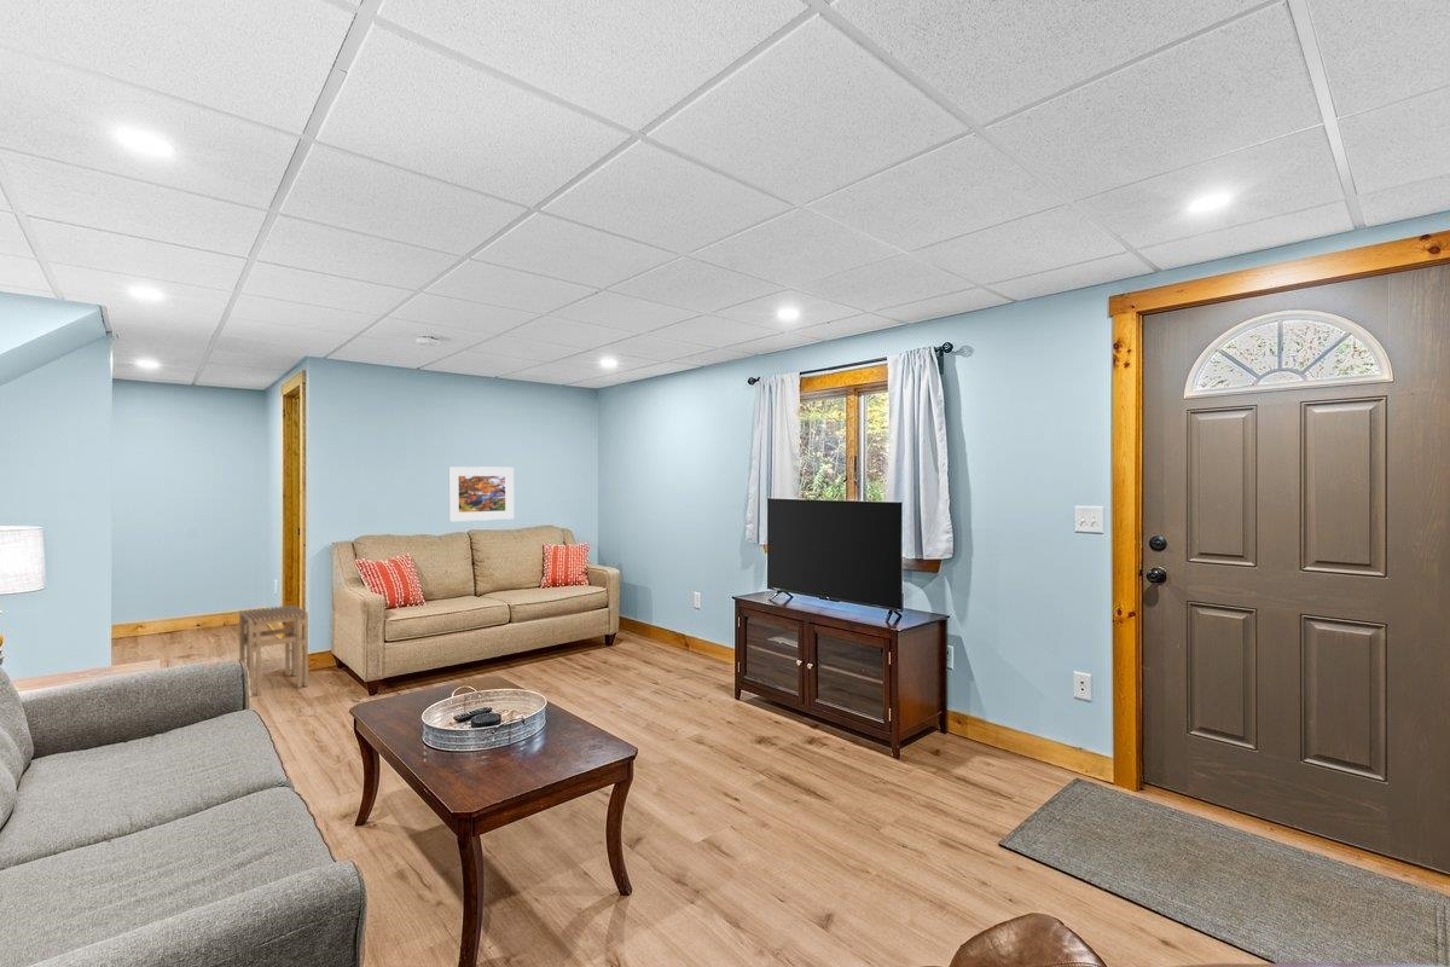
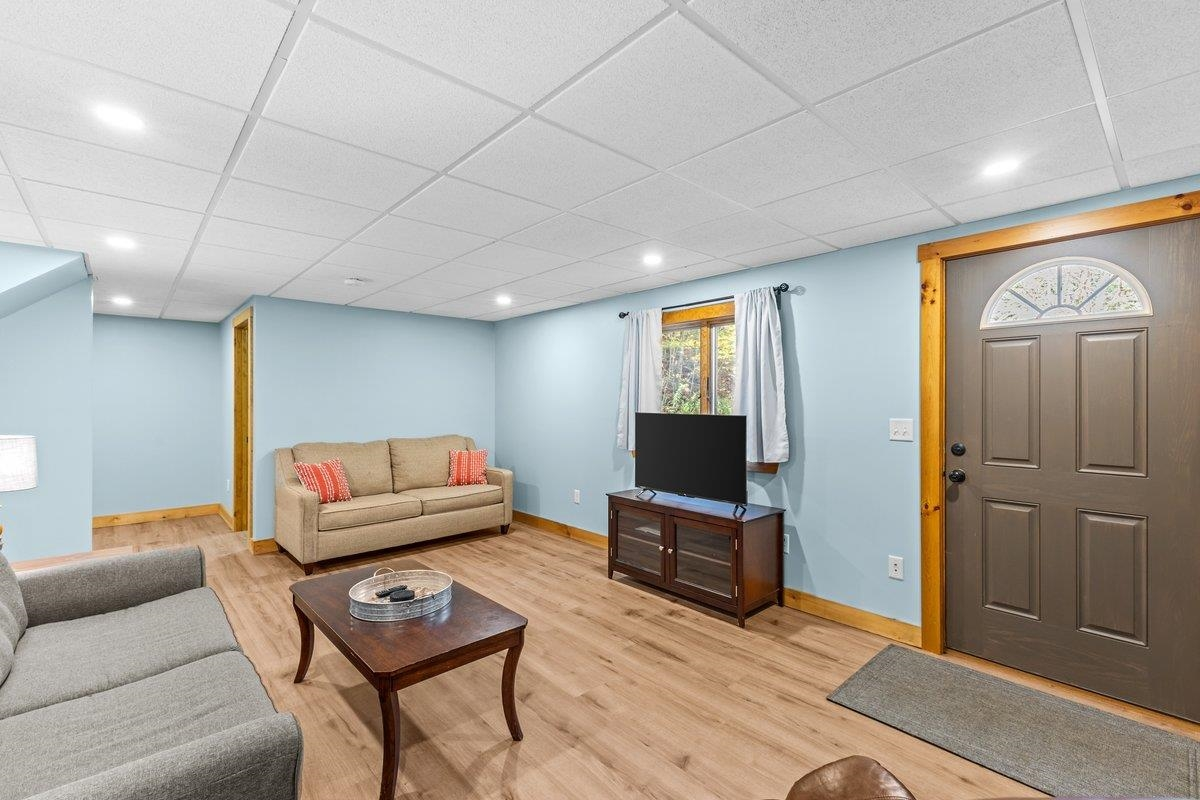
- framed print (482, 493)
- stool (271, 644)
